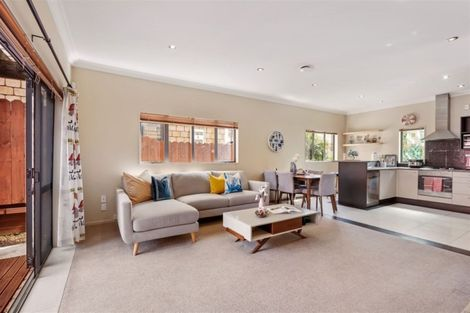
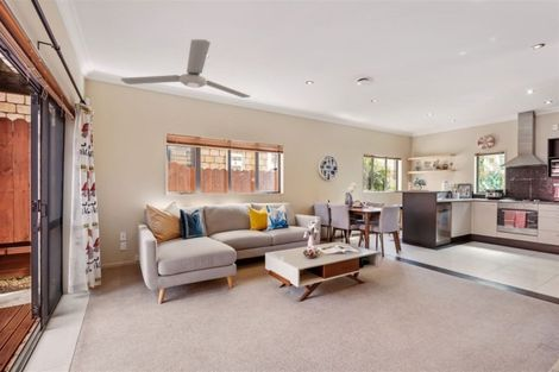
+ ceiling fan (190, 67)
